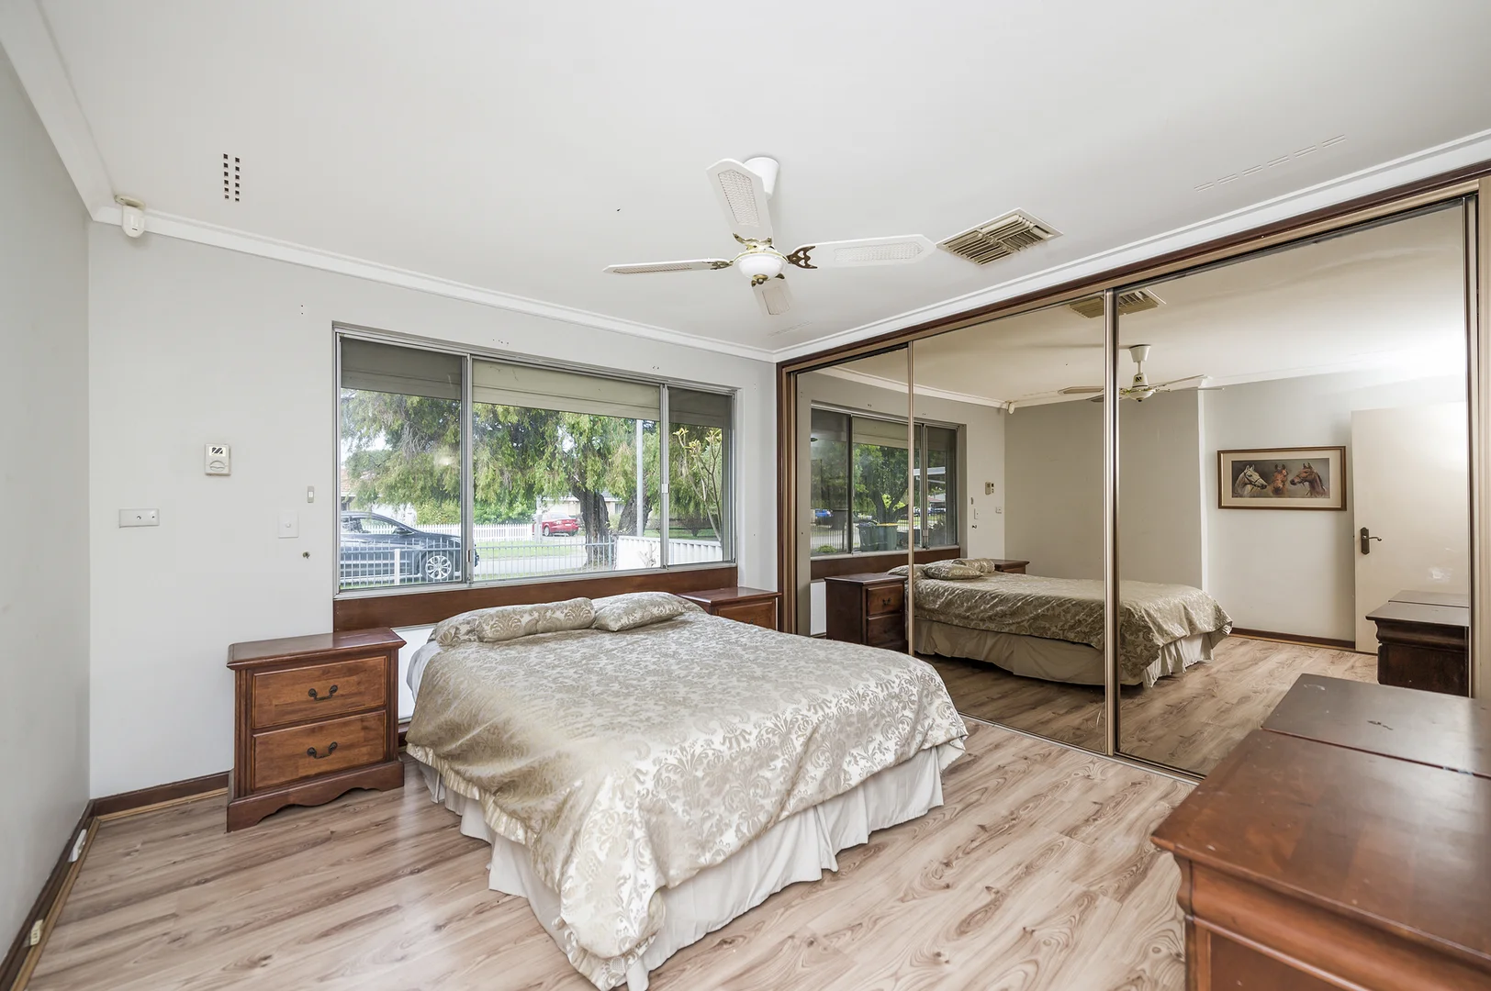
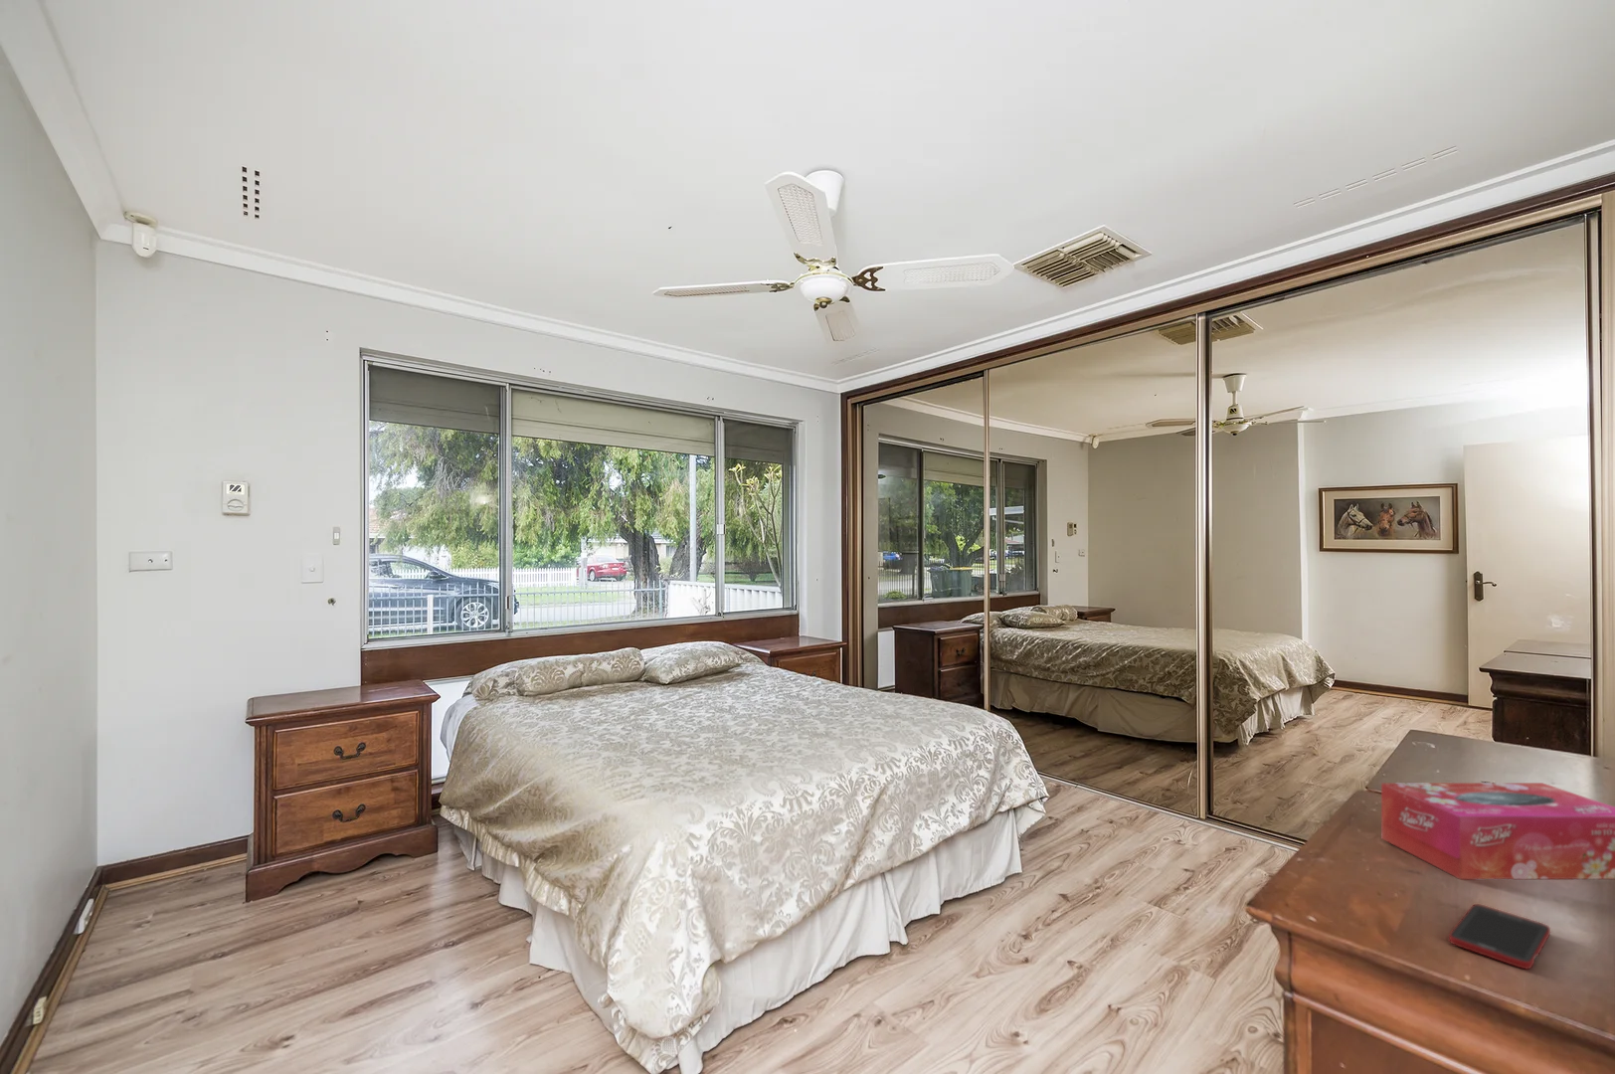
+ tissue box (1504, 827)
+ cell phone (1500, 934)
